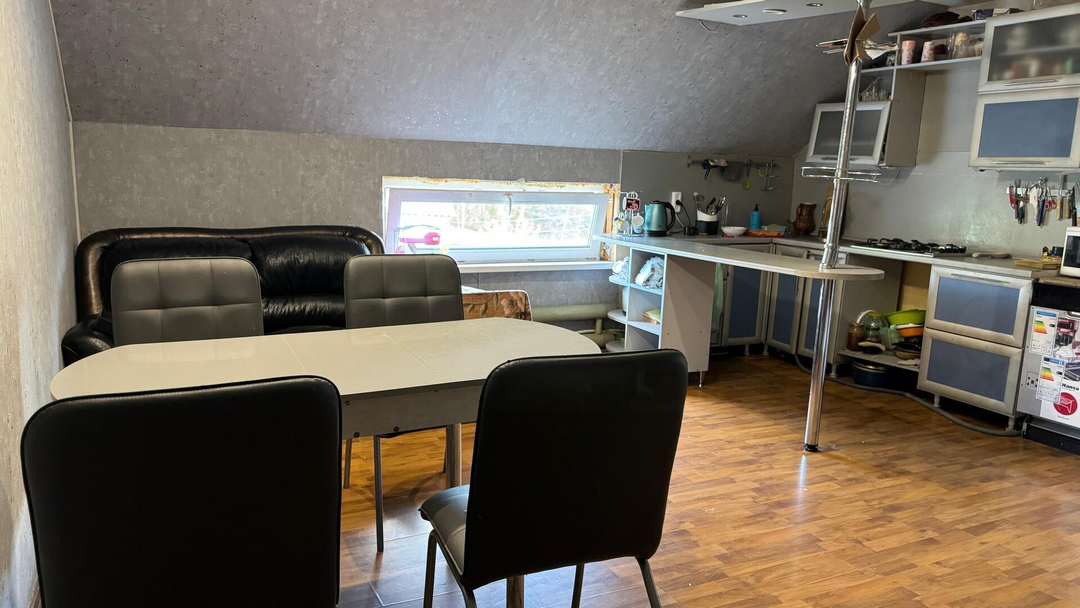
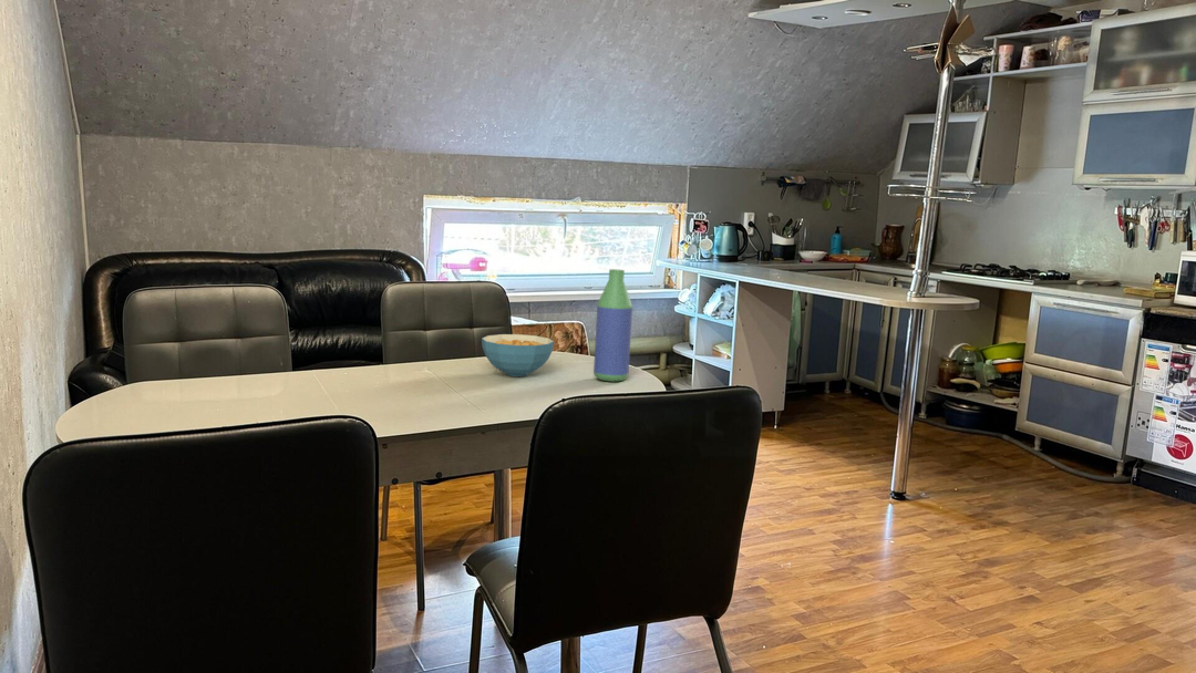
+ bottle (614, 324)
+ cereal bowl (517, 356)
